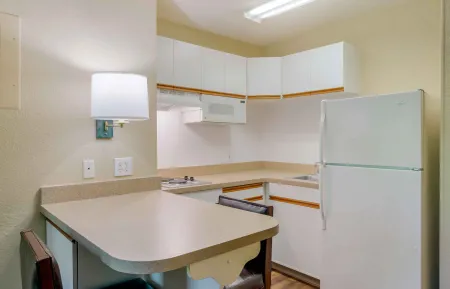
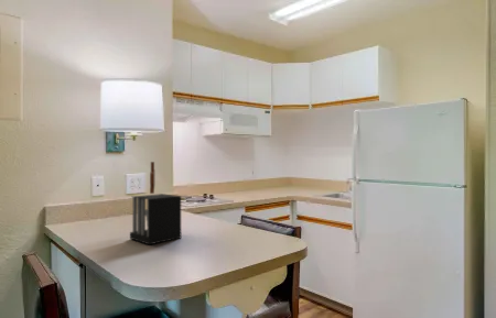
+ knife block (152, 200)
